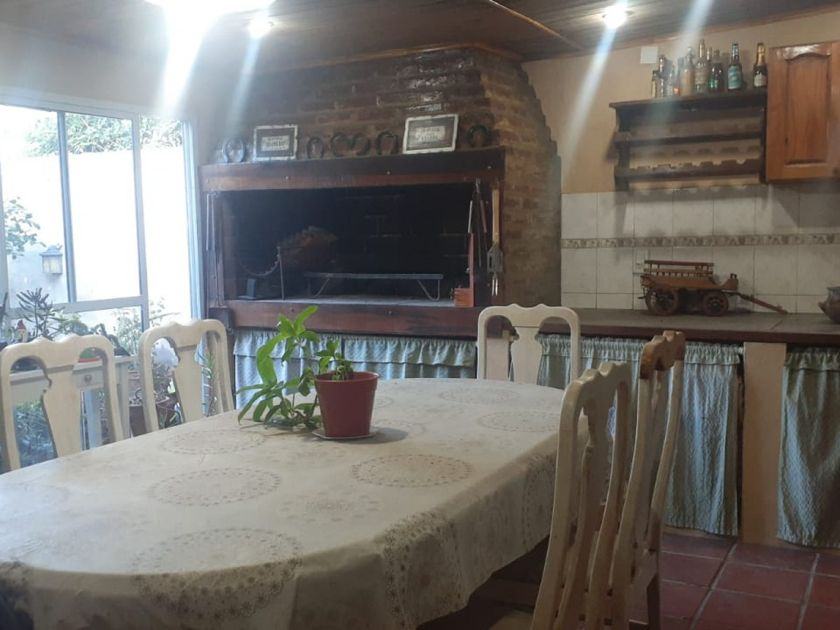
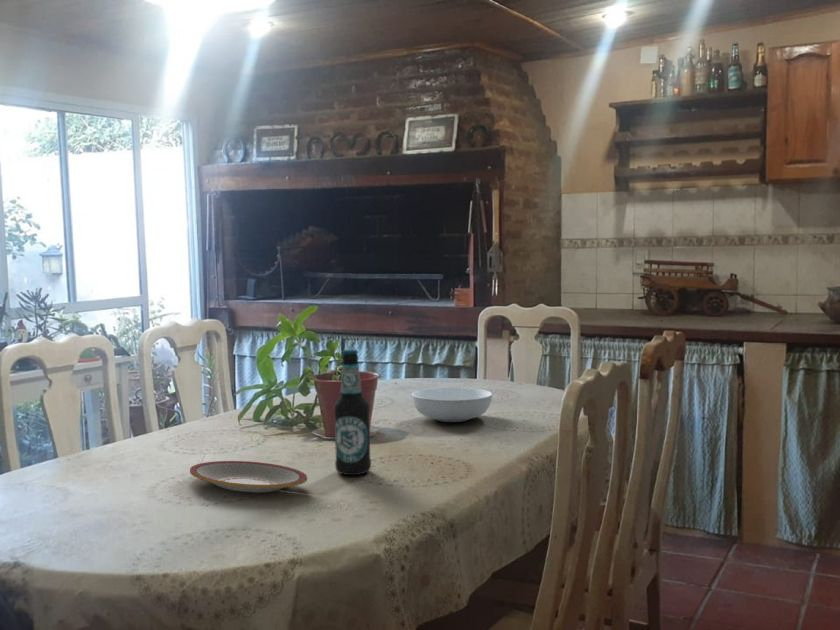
+ bottle (351, 411)
+ plate (247, 478)
+ serving bowl (452, 406)
